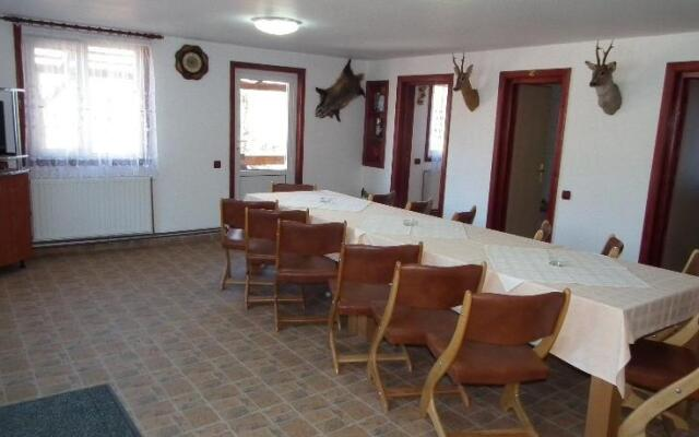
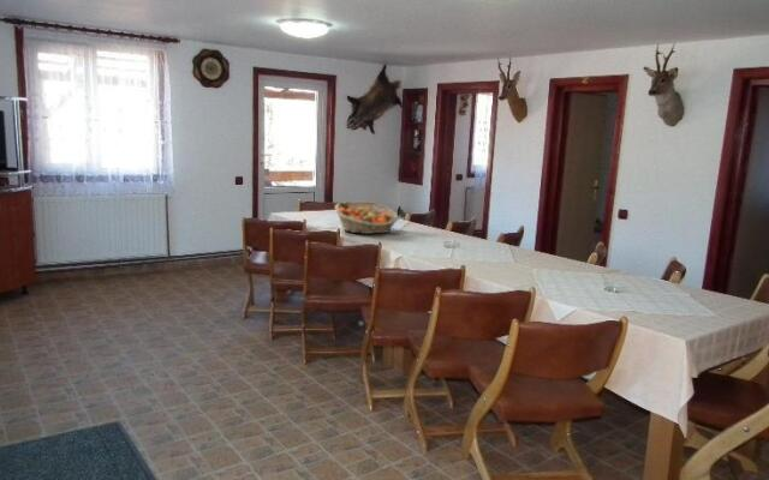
+ fruit basket (365, 217)
